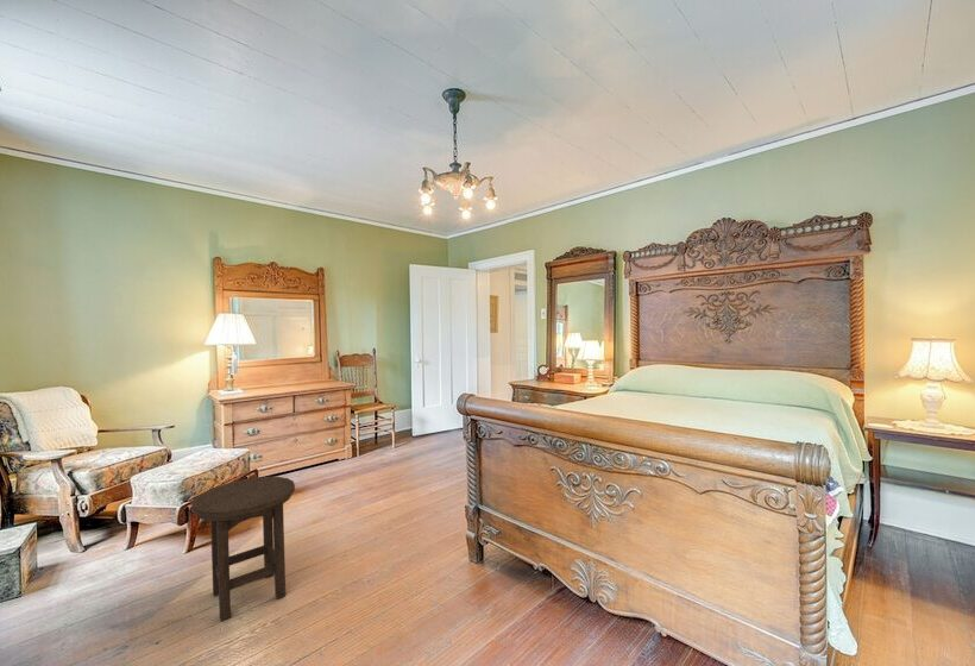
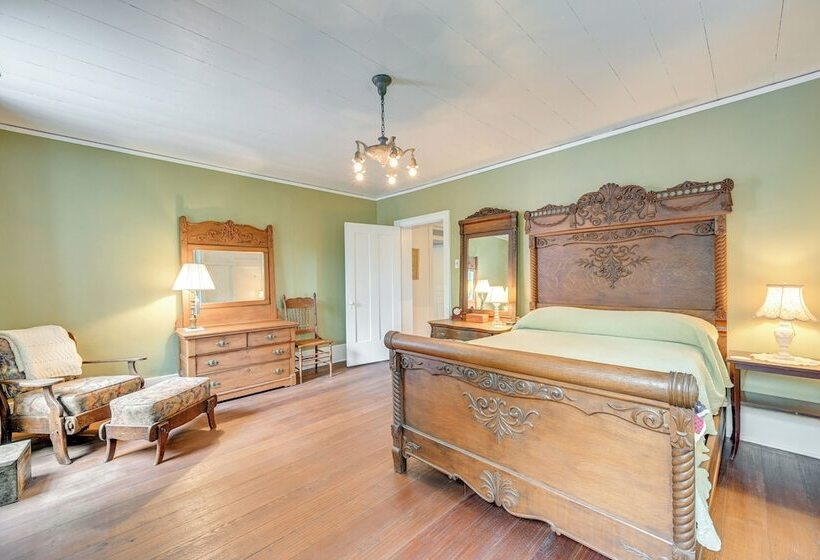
- stool (250, 549)
